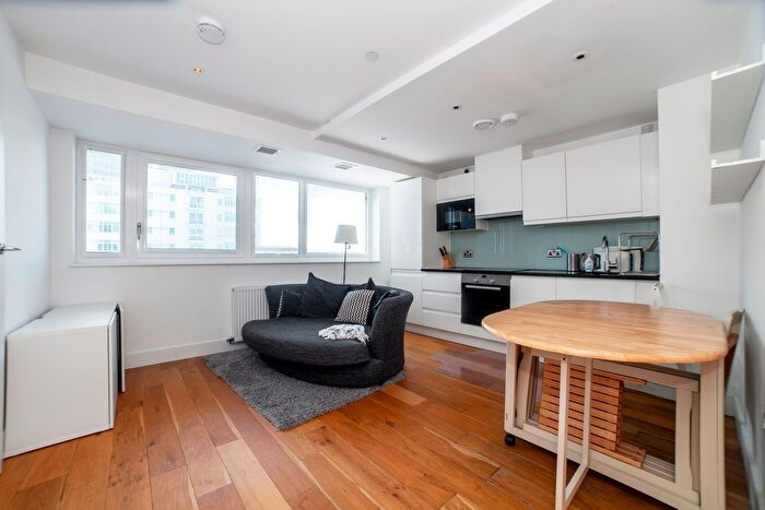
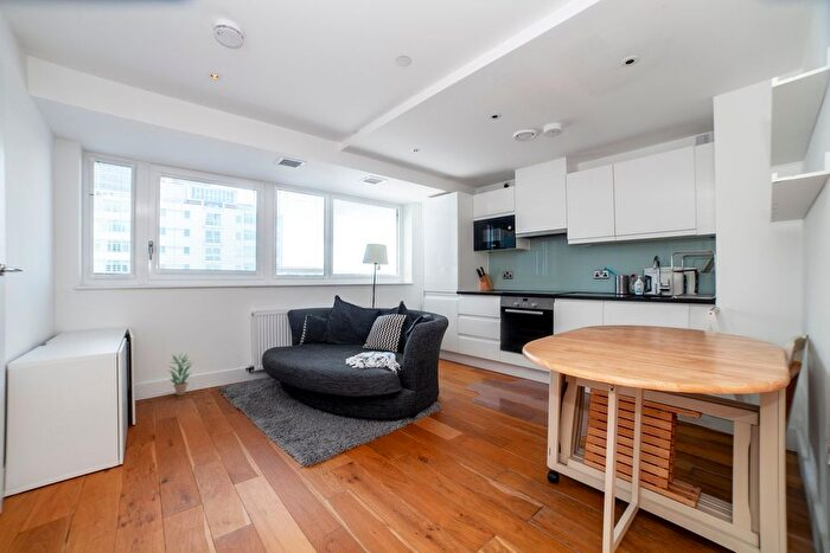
+ potted plant (180, 373)
